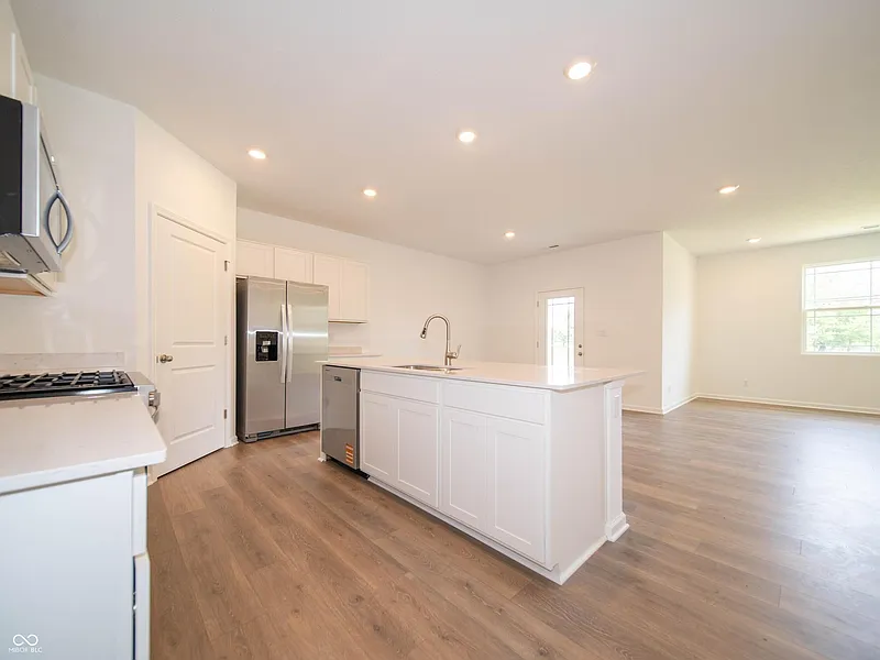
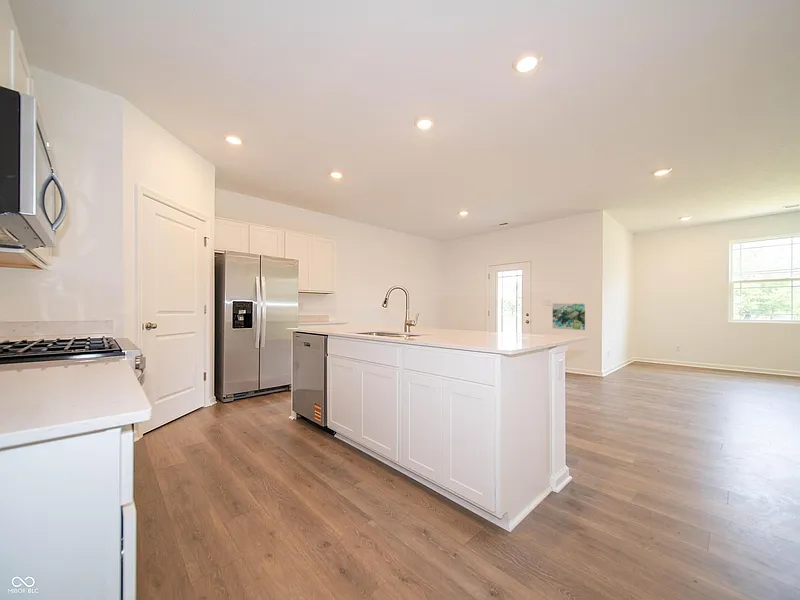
+ wall art (568, 316)
